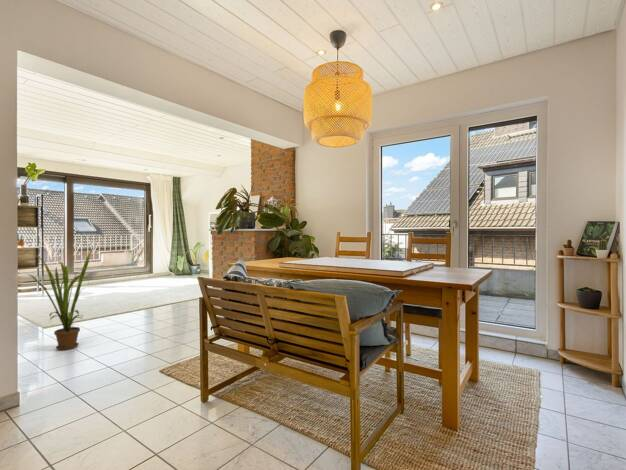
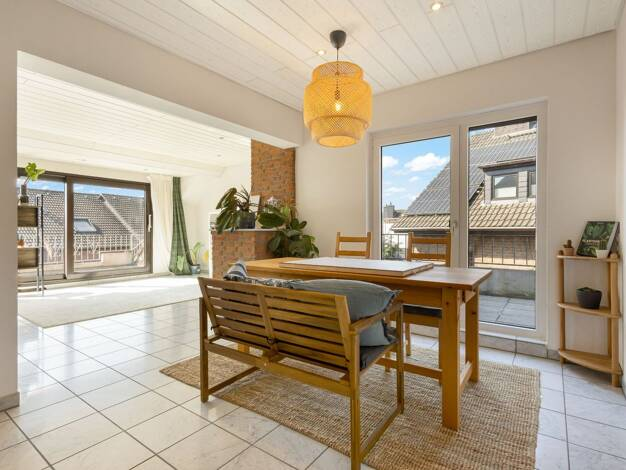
- house plant (61, 300)
